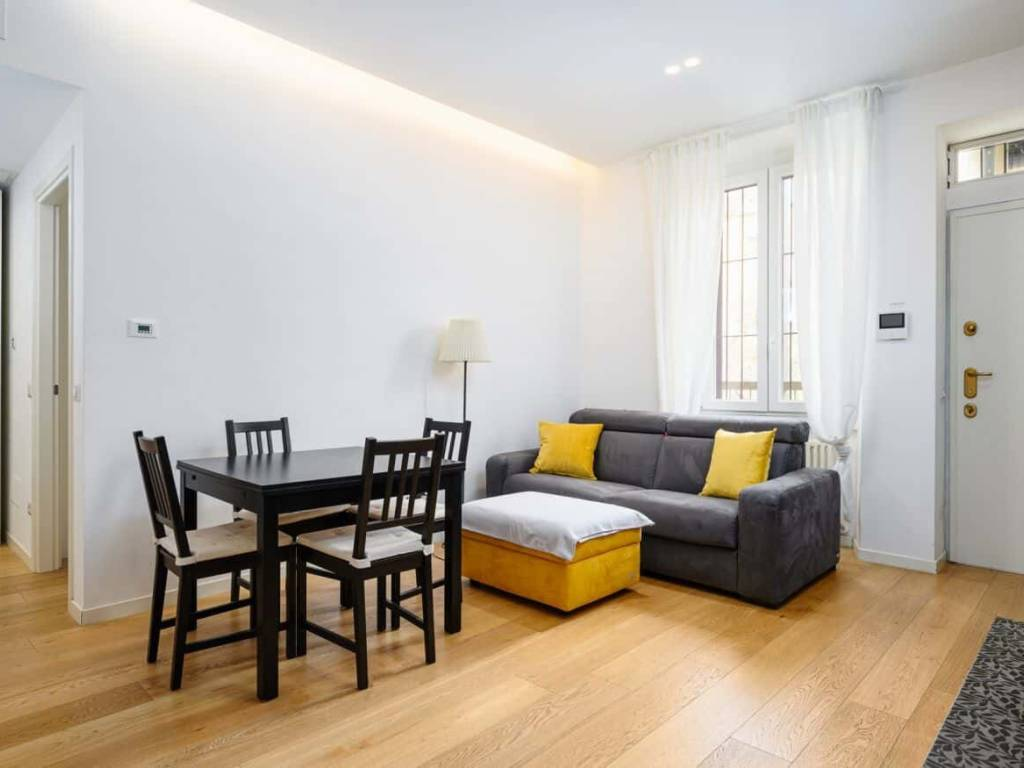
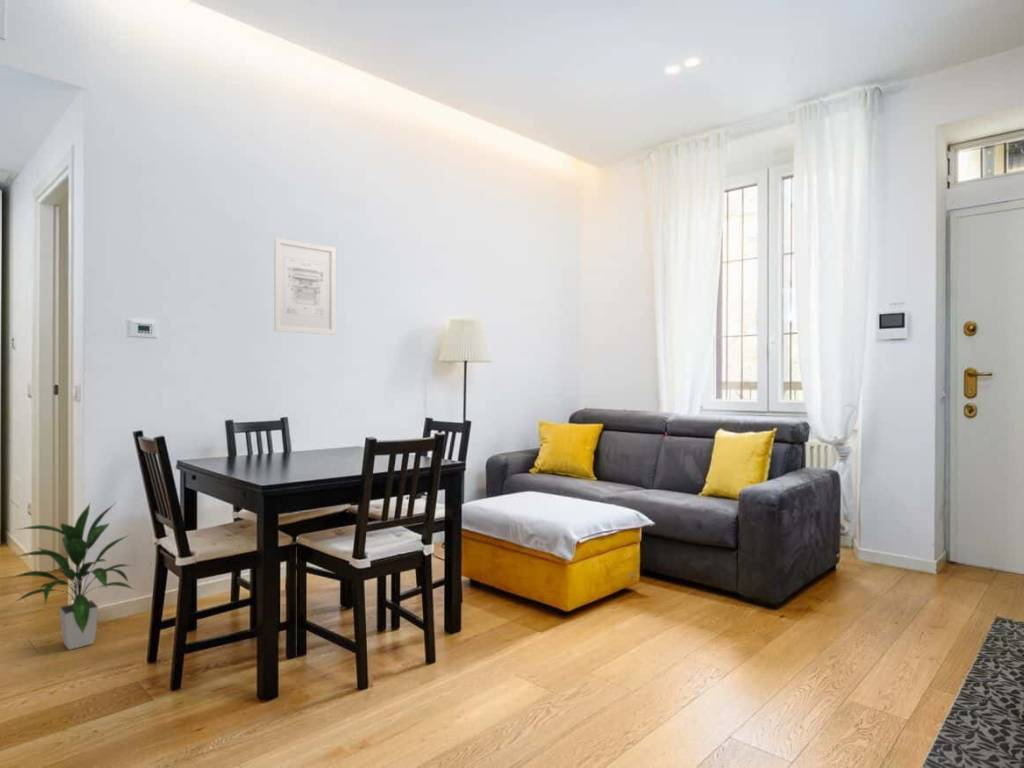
+ indoor plant (76, 575)
+ wall art (306, 288)
